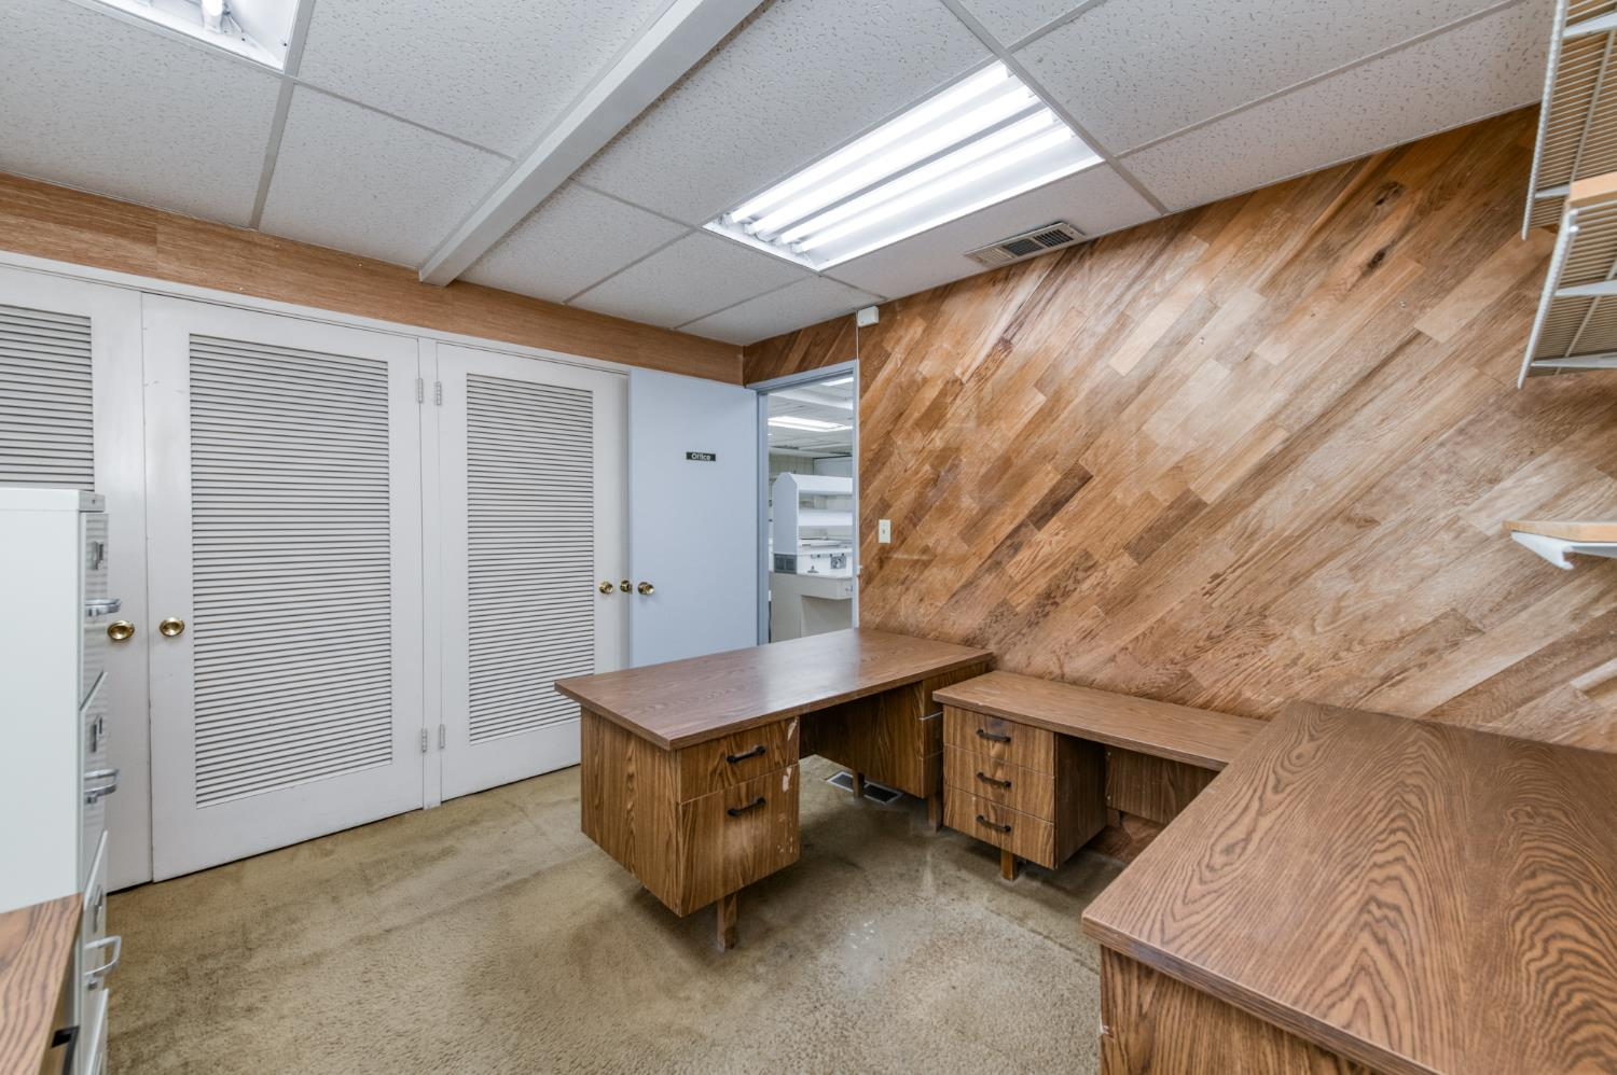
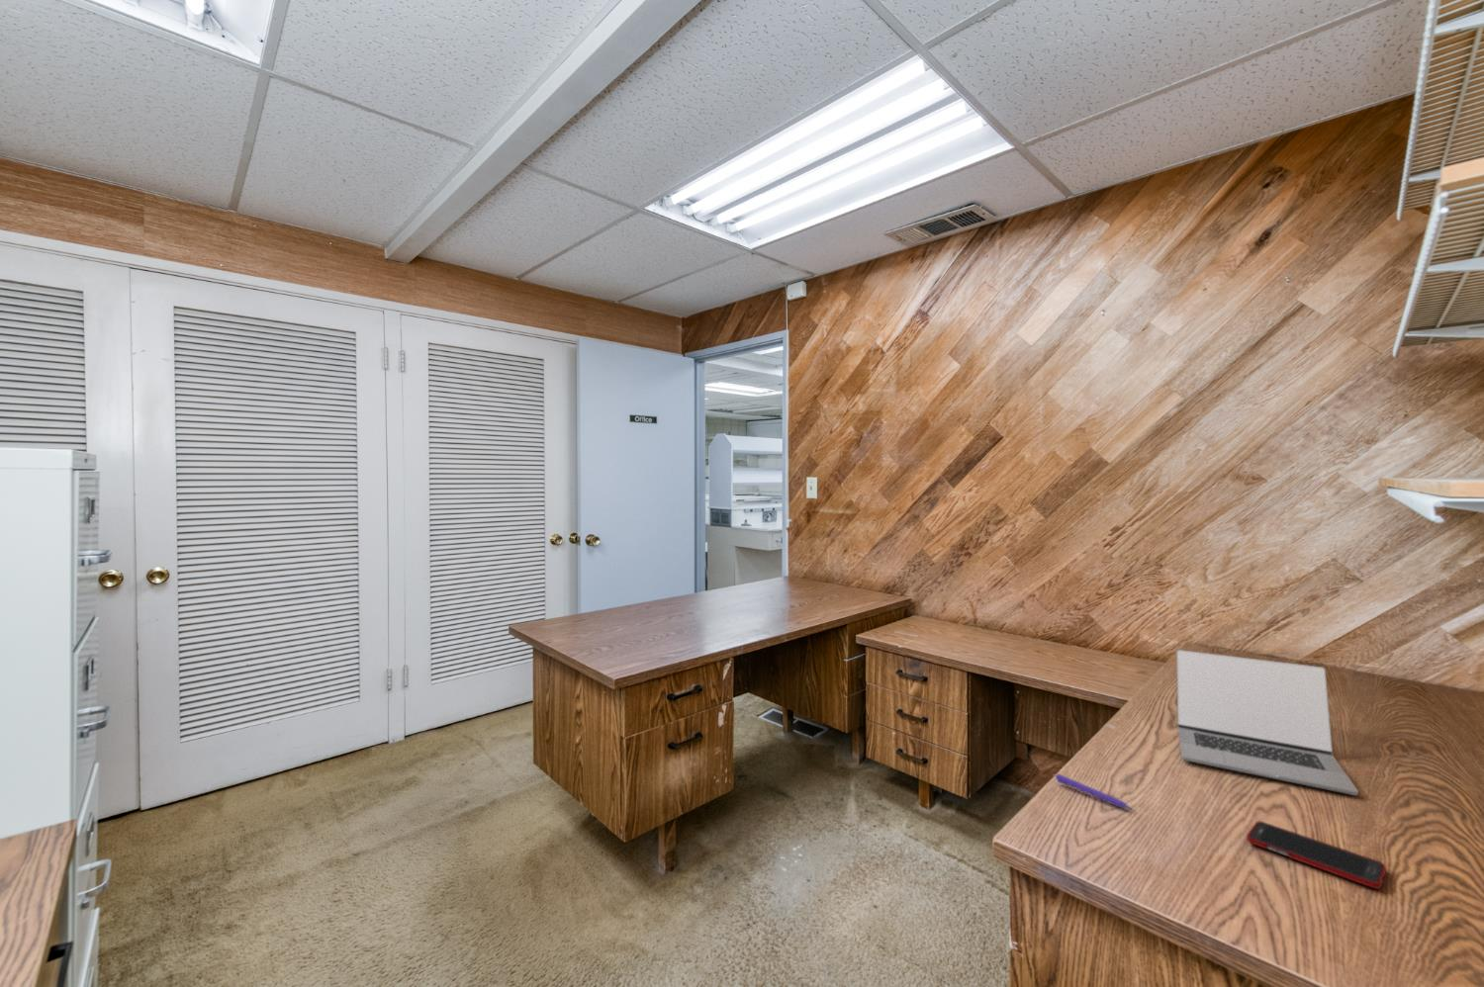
+ laptop (1255, 712)
+ cell phone (1313, 853)
+ pen (1091, 791)
